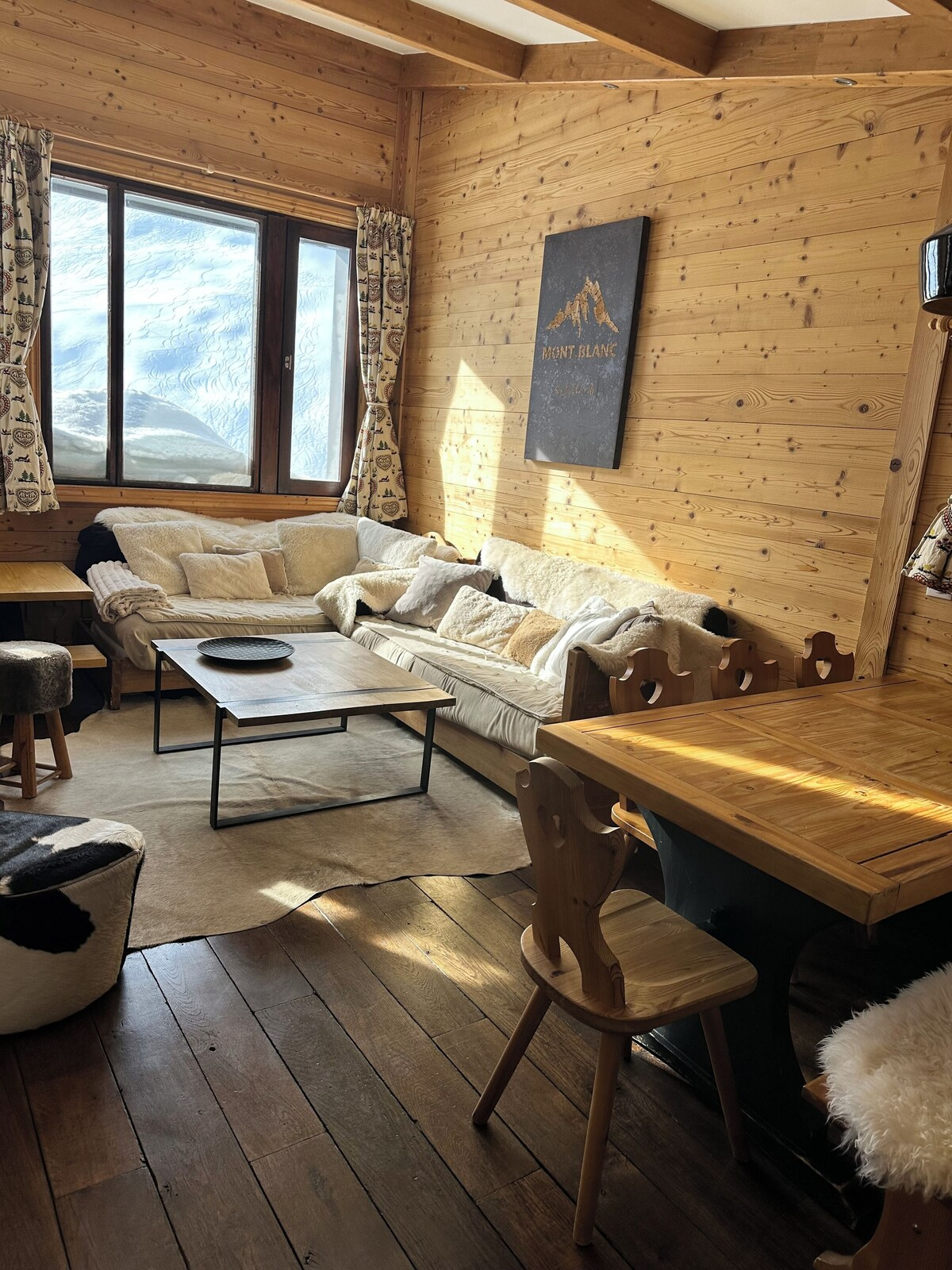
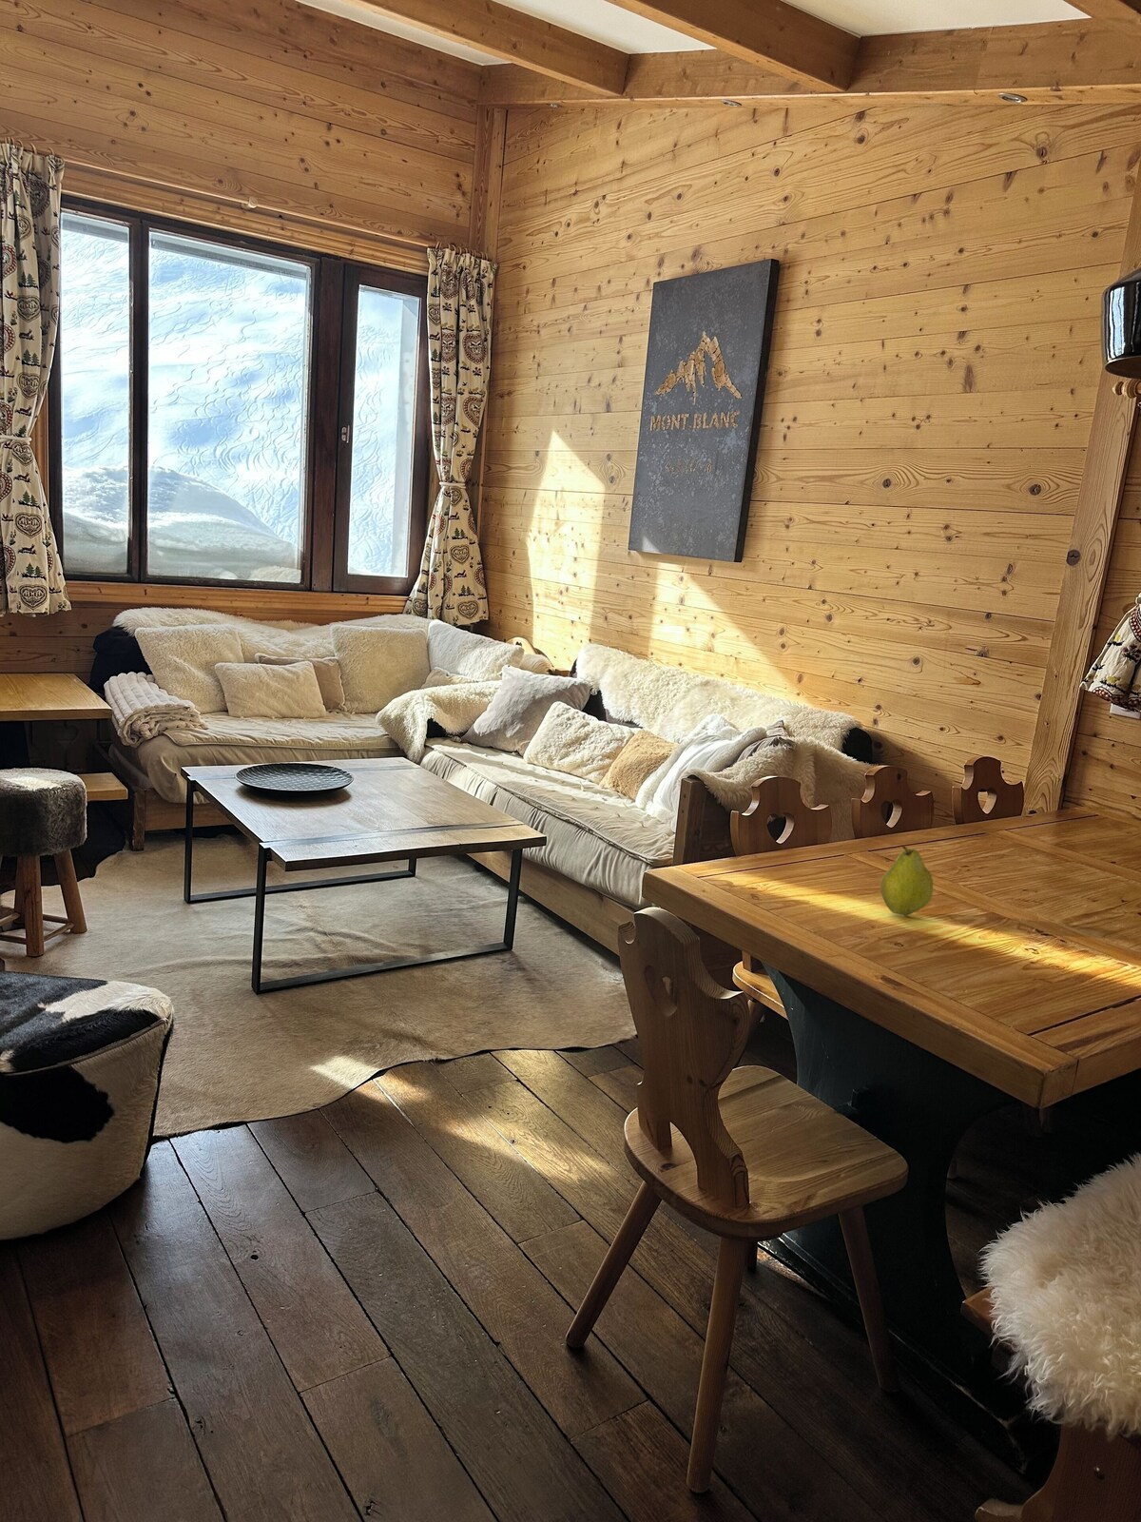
+ fruit (907, 880)
